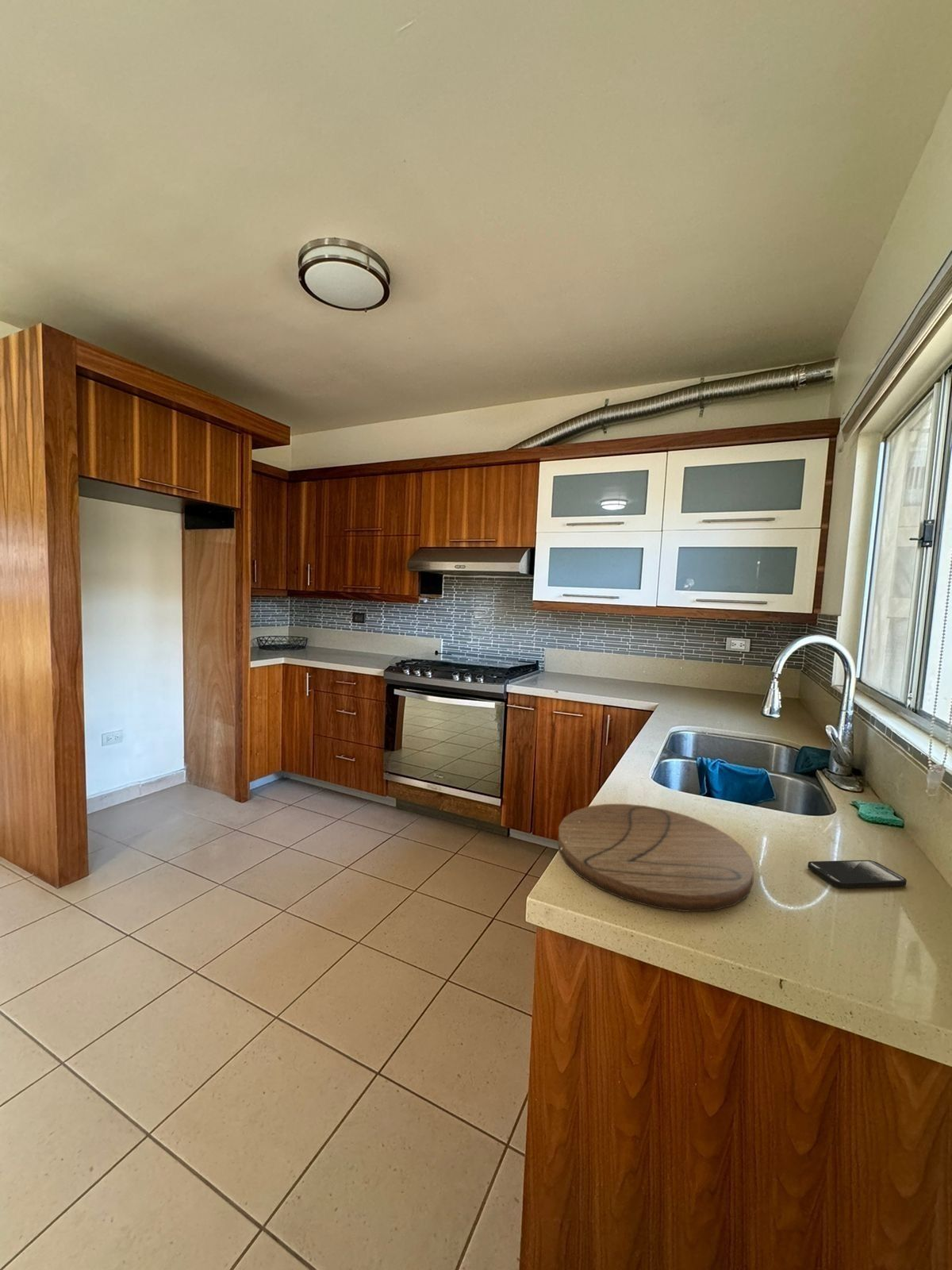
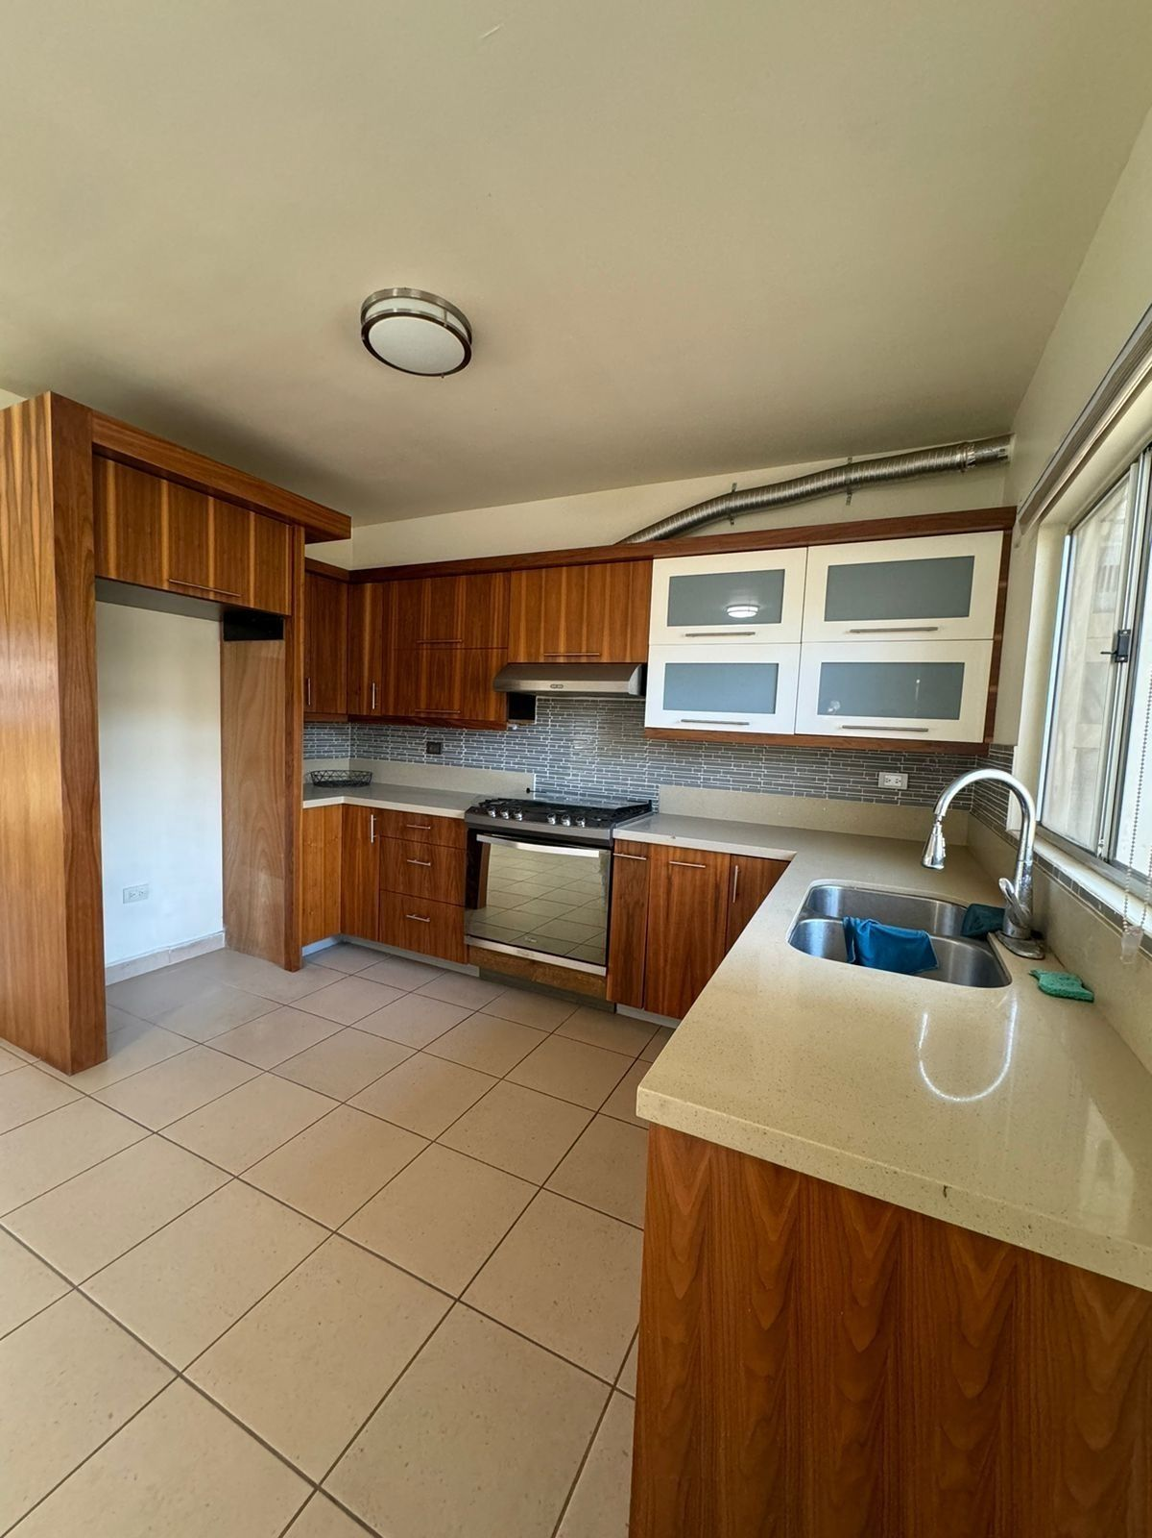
- smartphone (856, 873)
- cutting board (650, 848)
